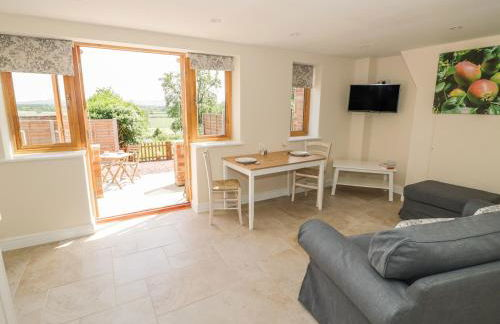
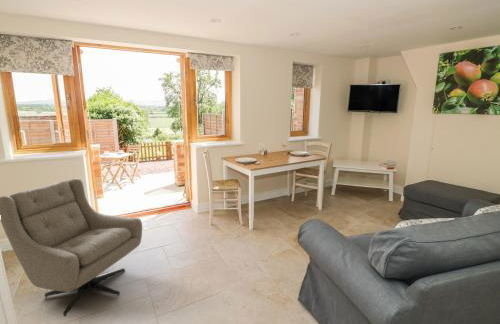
+ armchair (74, 239)
